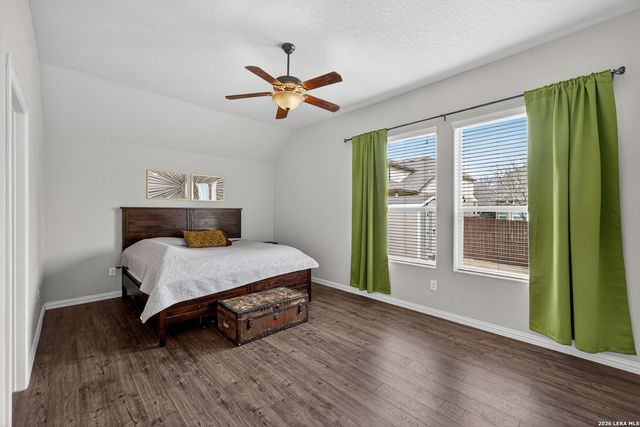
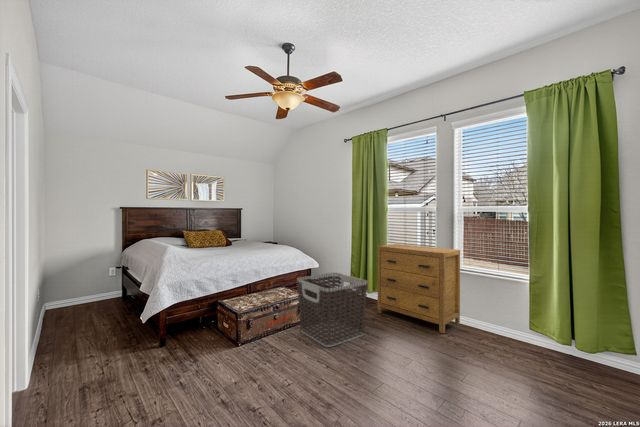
+ clothes hamper (331, 306)
+ dresser (416, 283)
